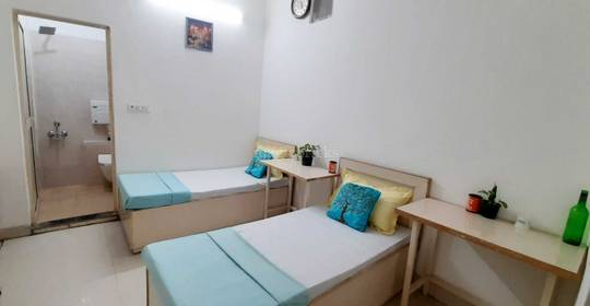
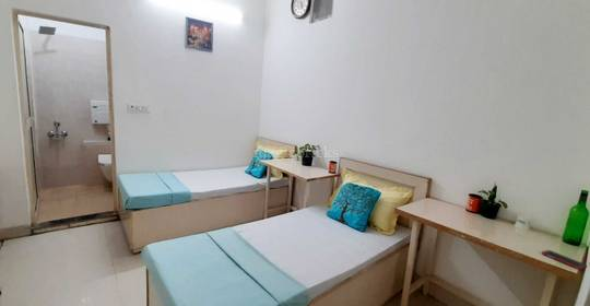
+ cell phone (563, 259)
